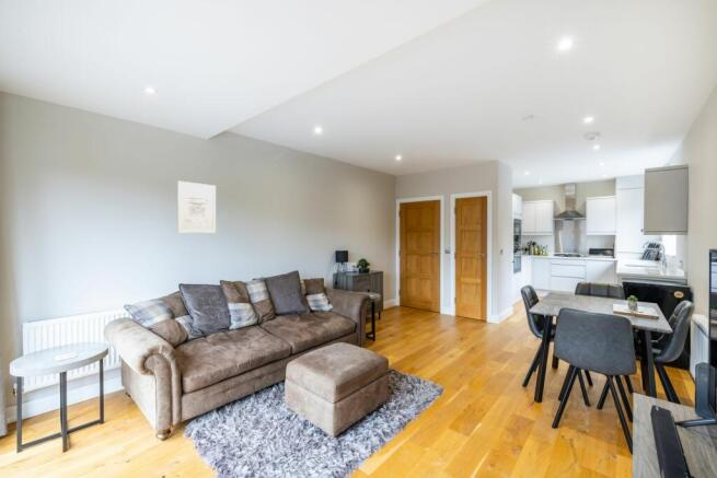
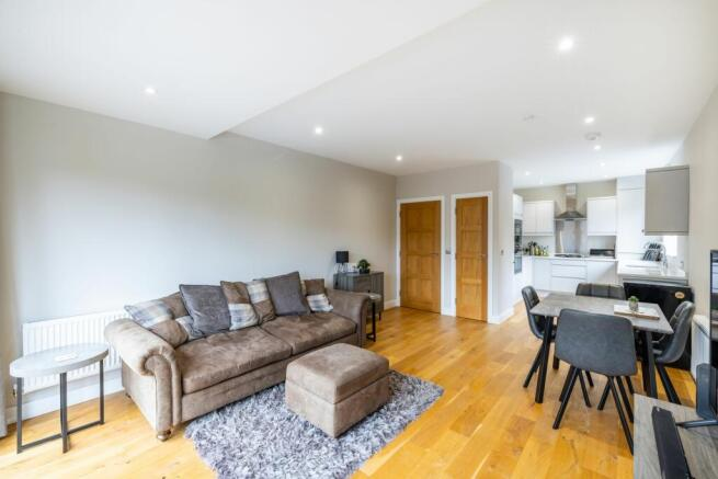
- wall art (197, 208)
